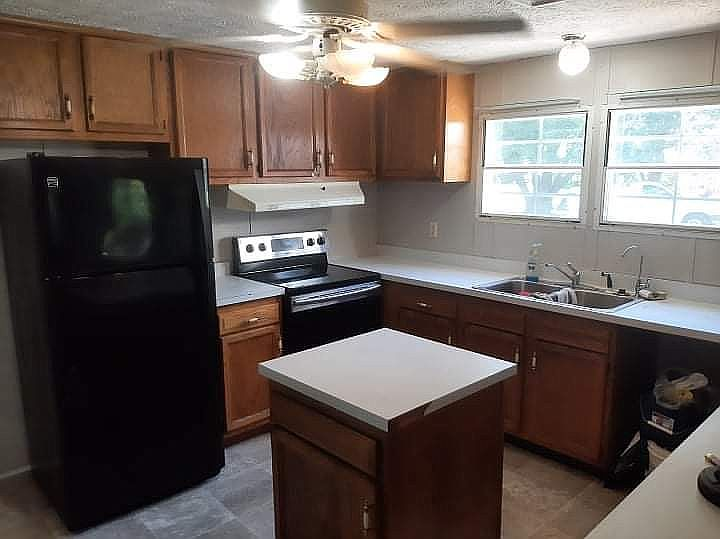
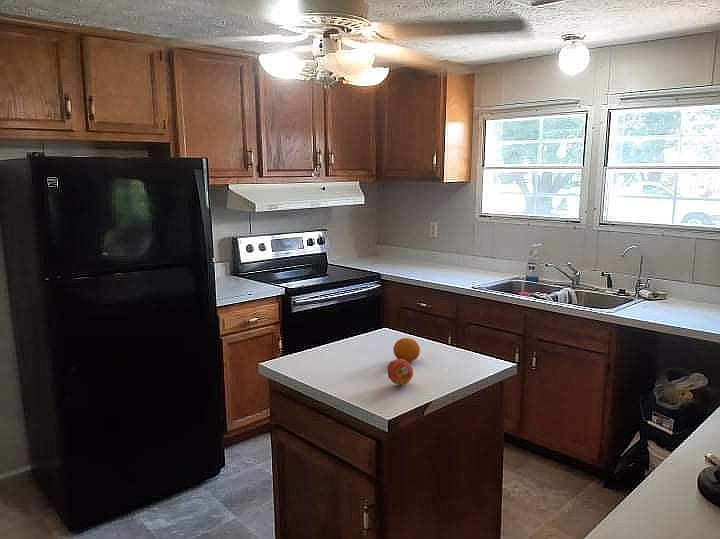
+ fruit (400, 372)
+ fruit (406, 349)
